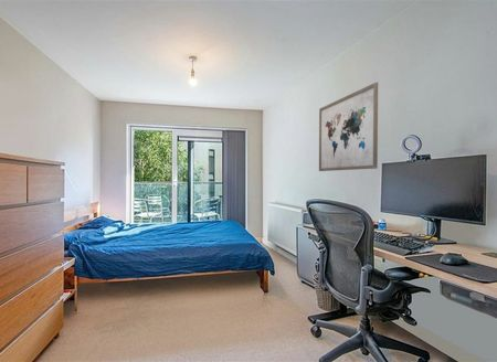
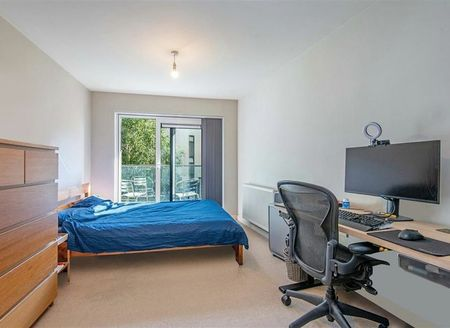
- wall art (343, 134)
